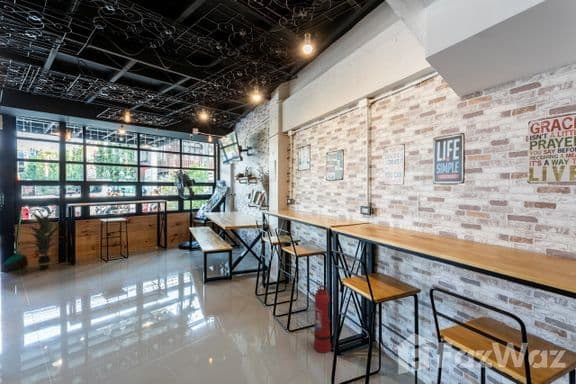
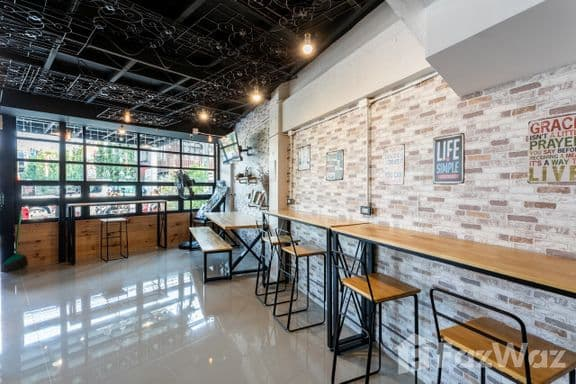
- indoor plant (41, 237)
- fire extinguisher (321, 316)
